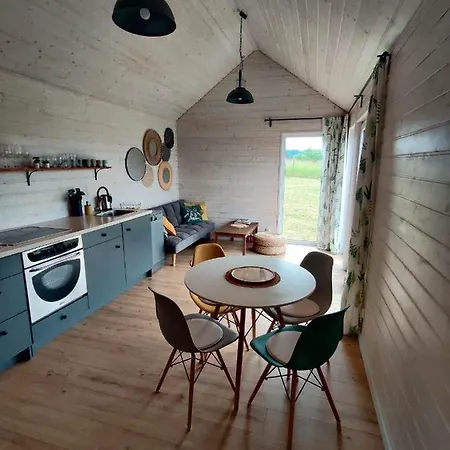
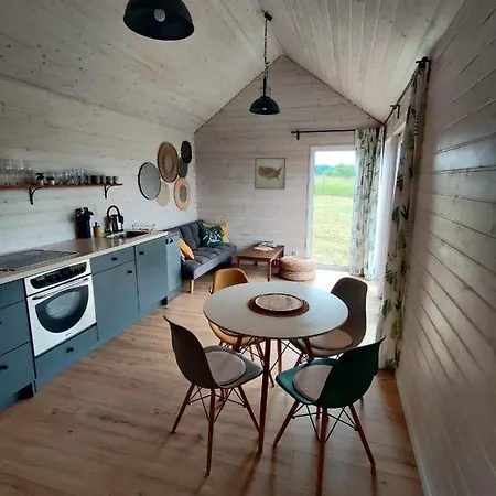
+ wall art (270, 173)
